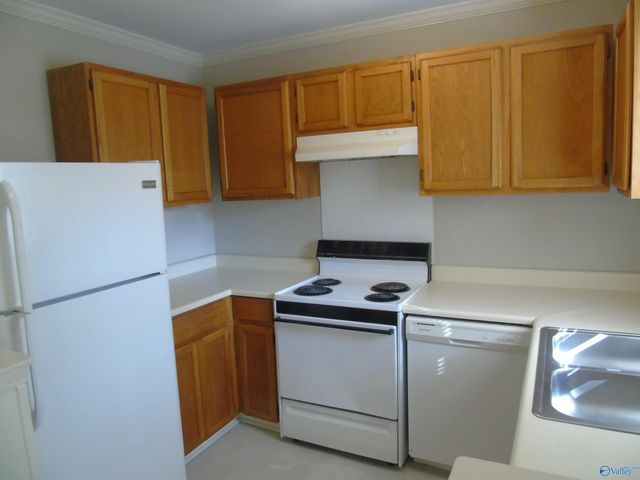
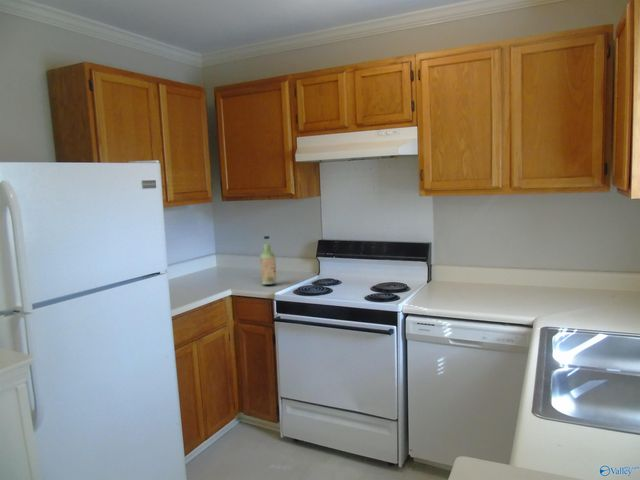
+ bottle (268, 260)
